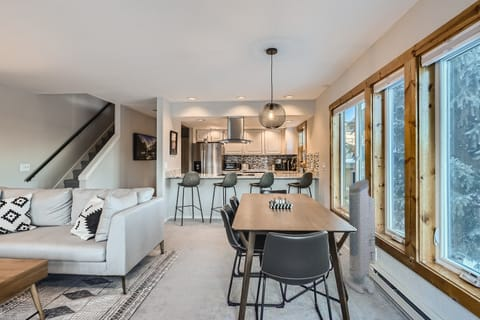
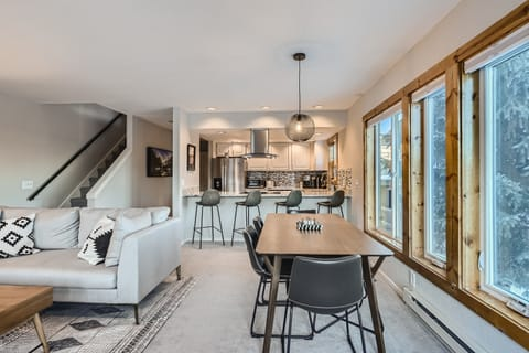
- air purifier (359, 231)
